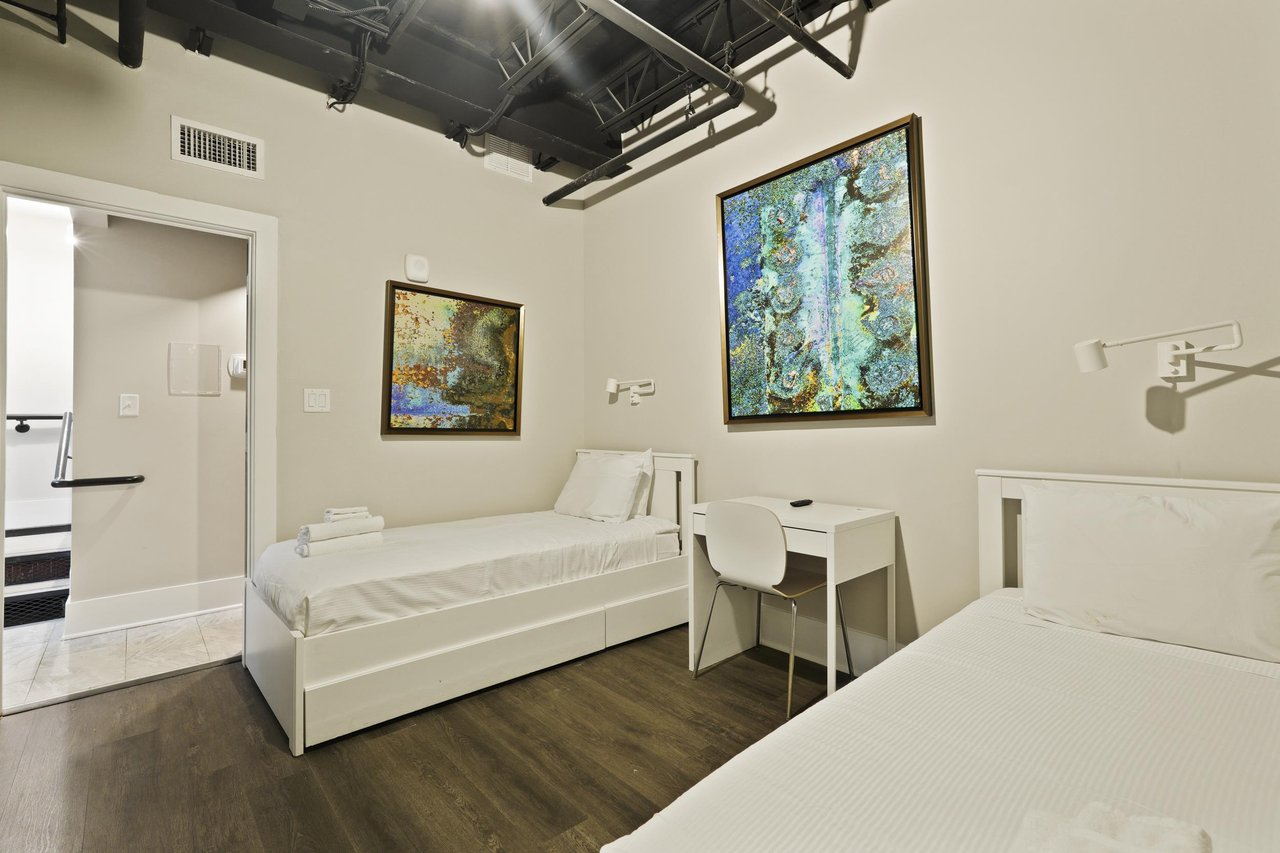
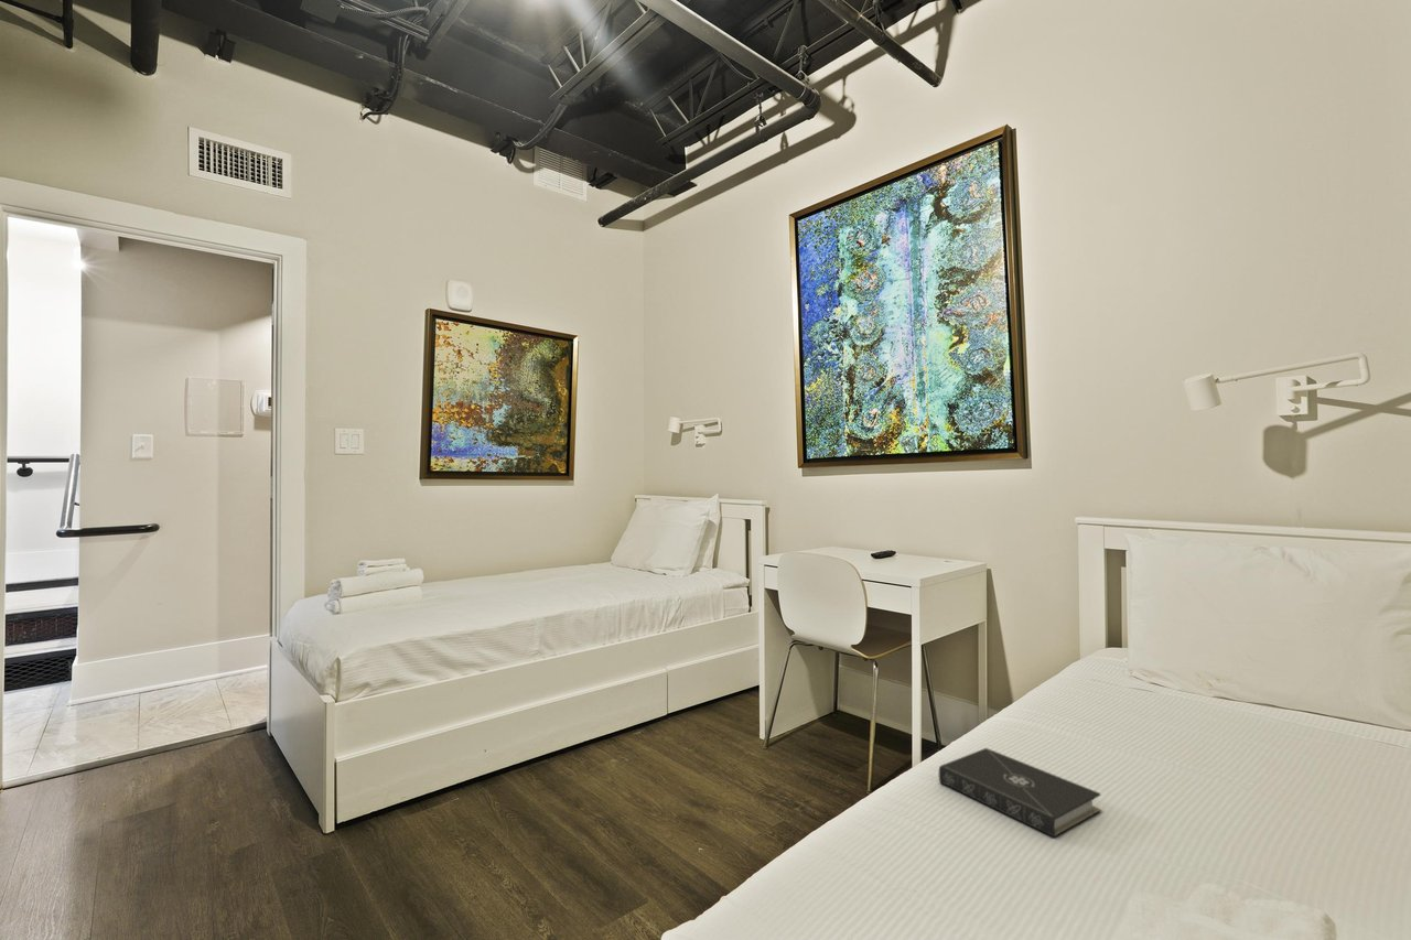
+ book (1015, 787)
